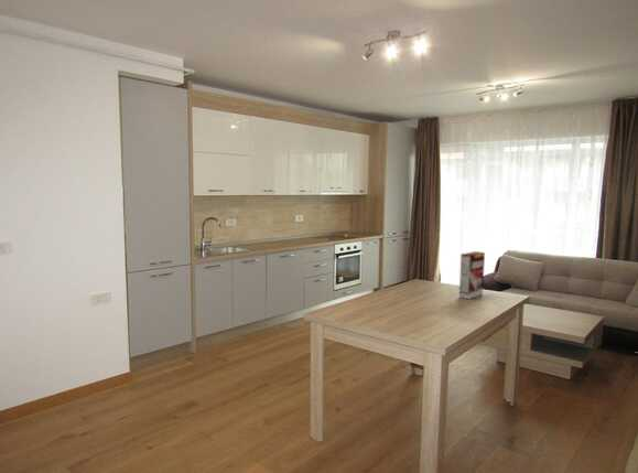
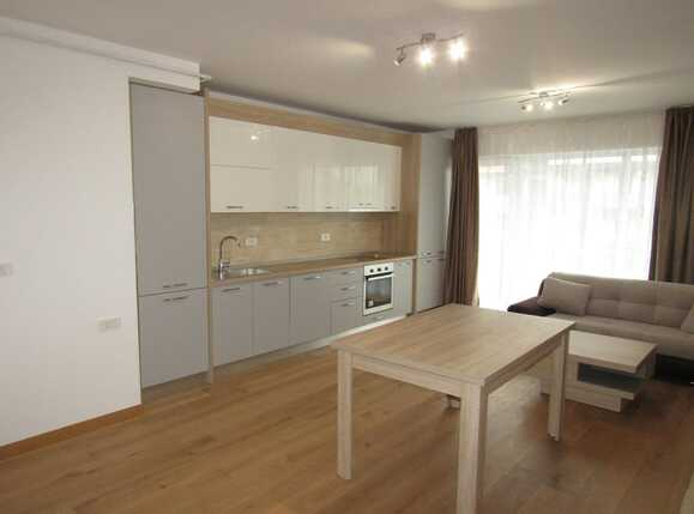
- cereal box (472, 275)
